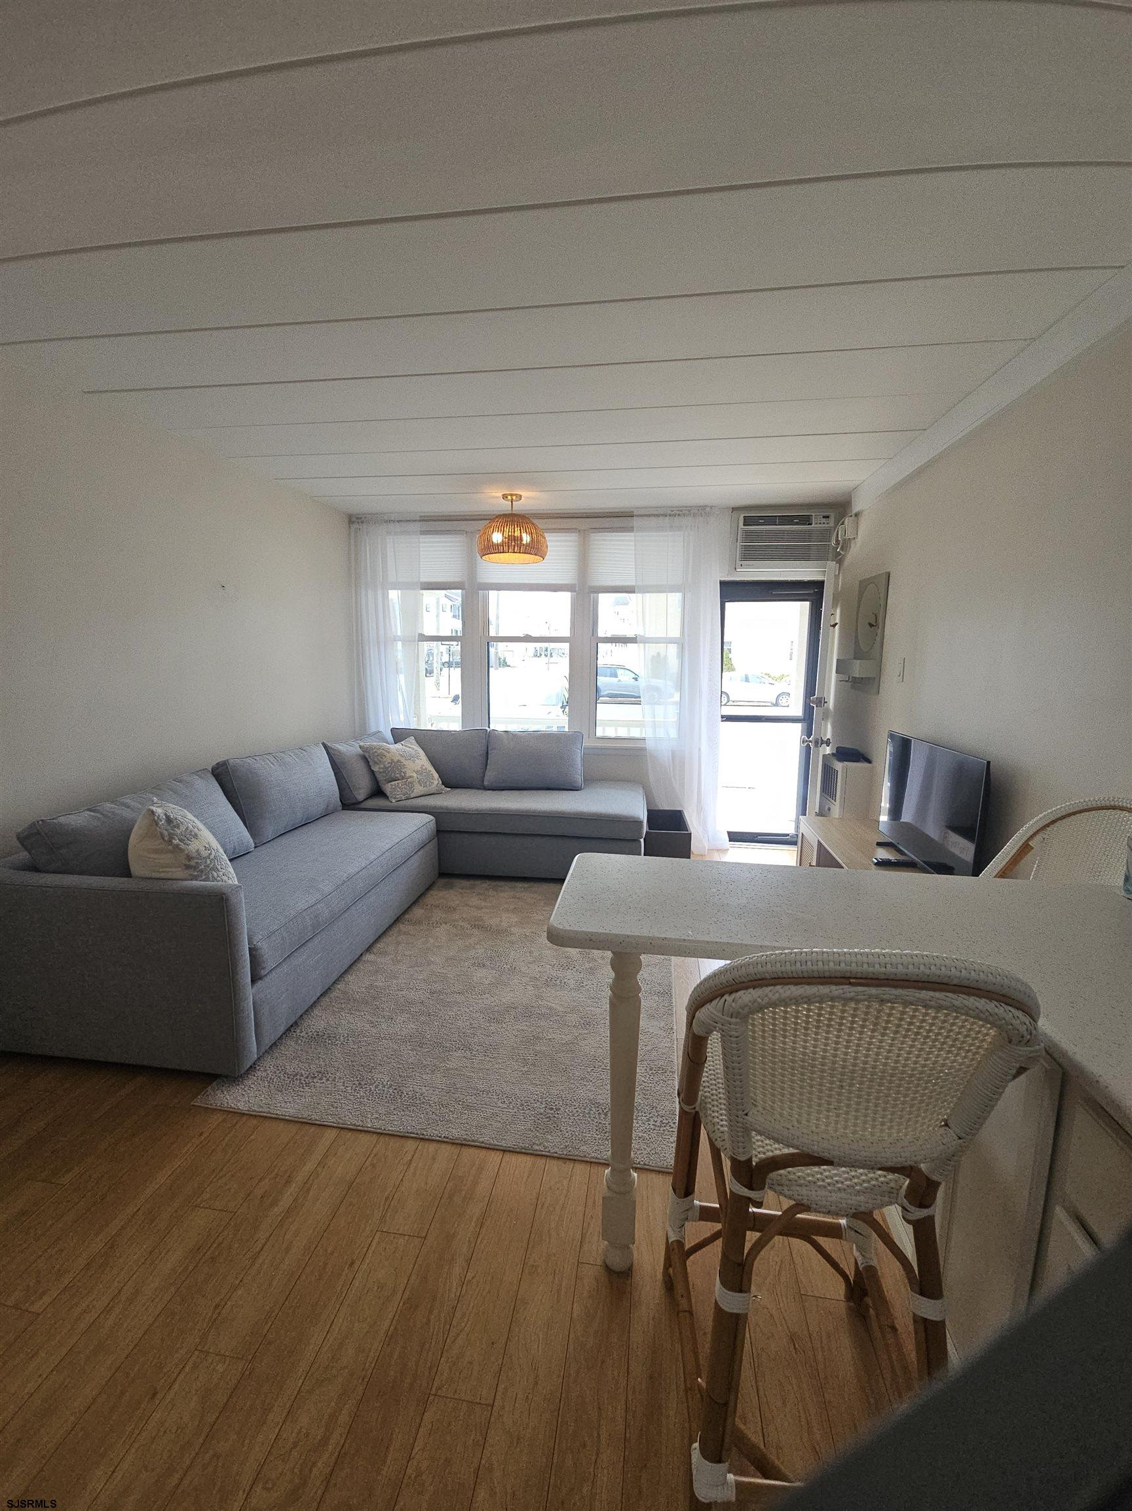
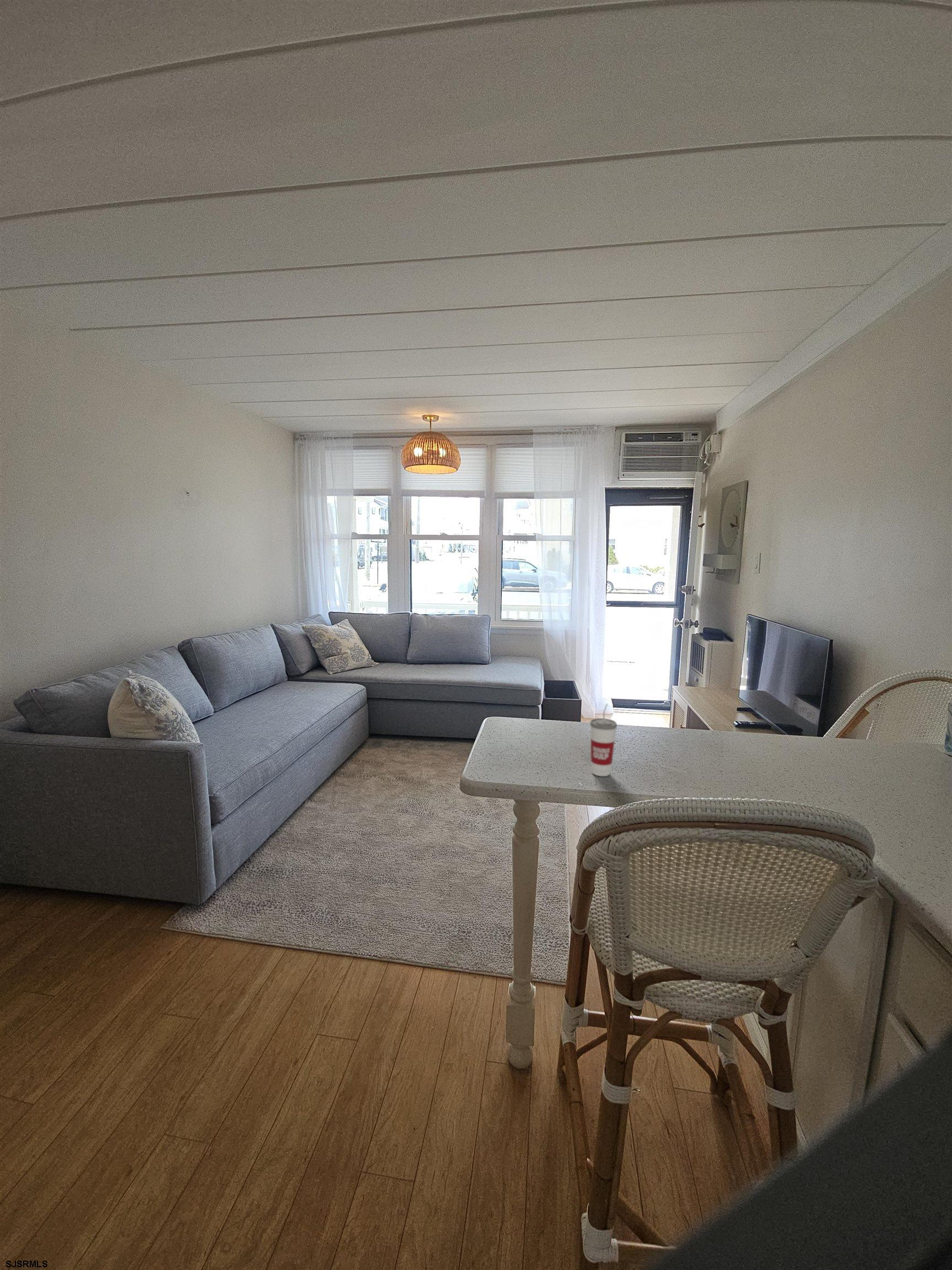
+ cup (602, 739)
